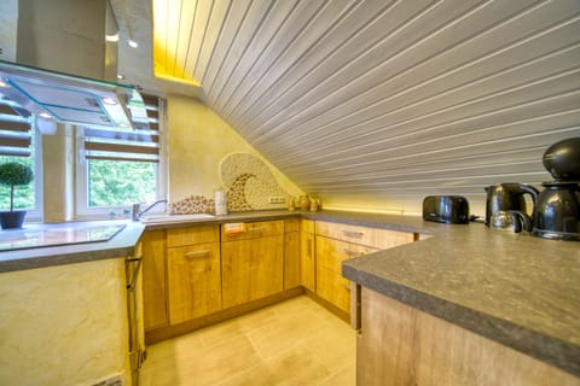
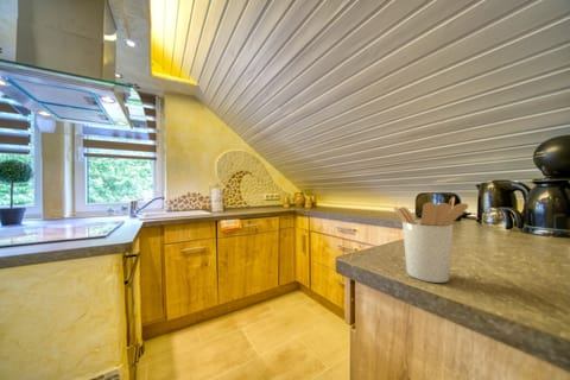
+ utensil holder (431, 238)
